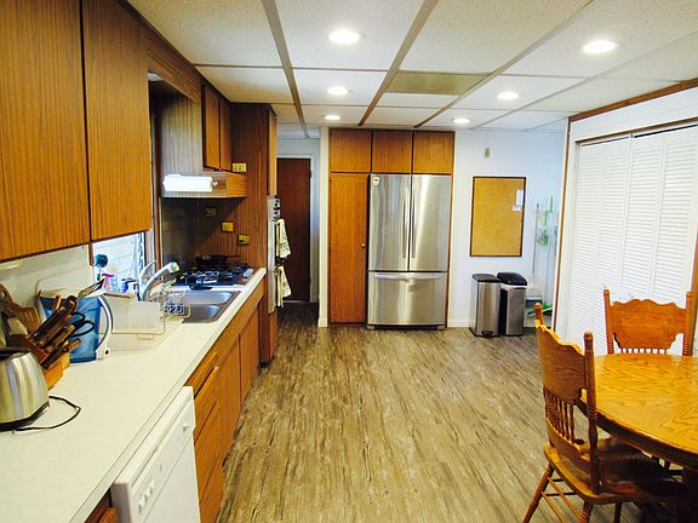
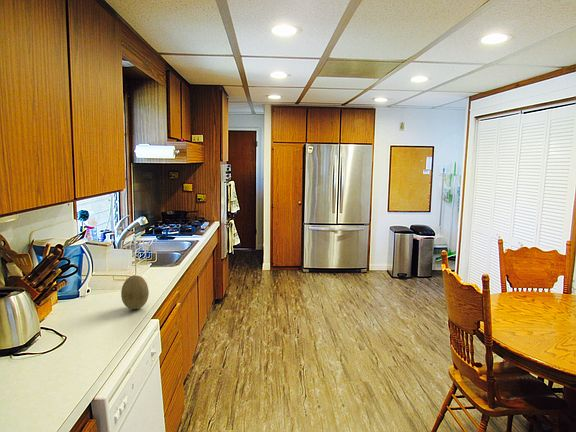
+ fruit (135, 292)
